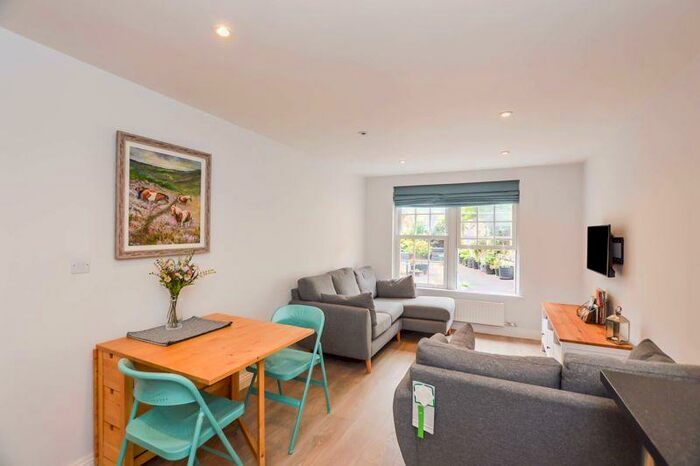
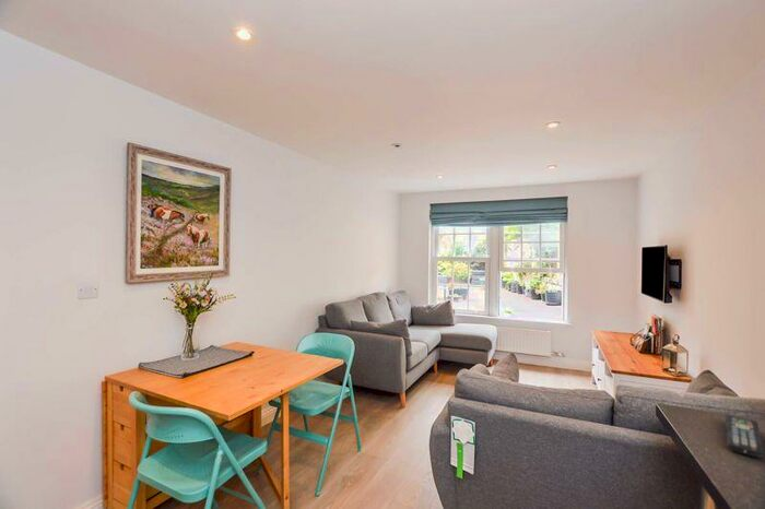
+ remote control (742, 433)
